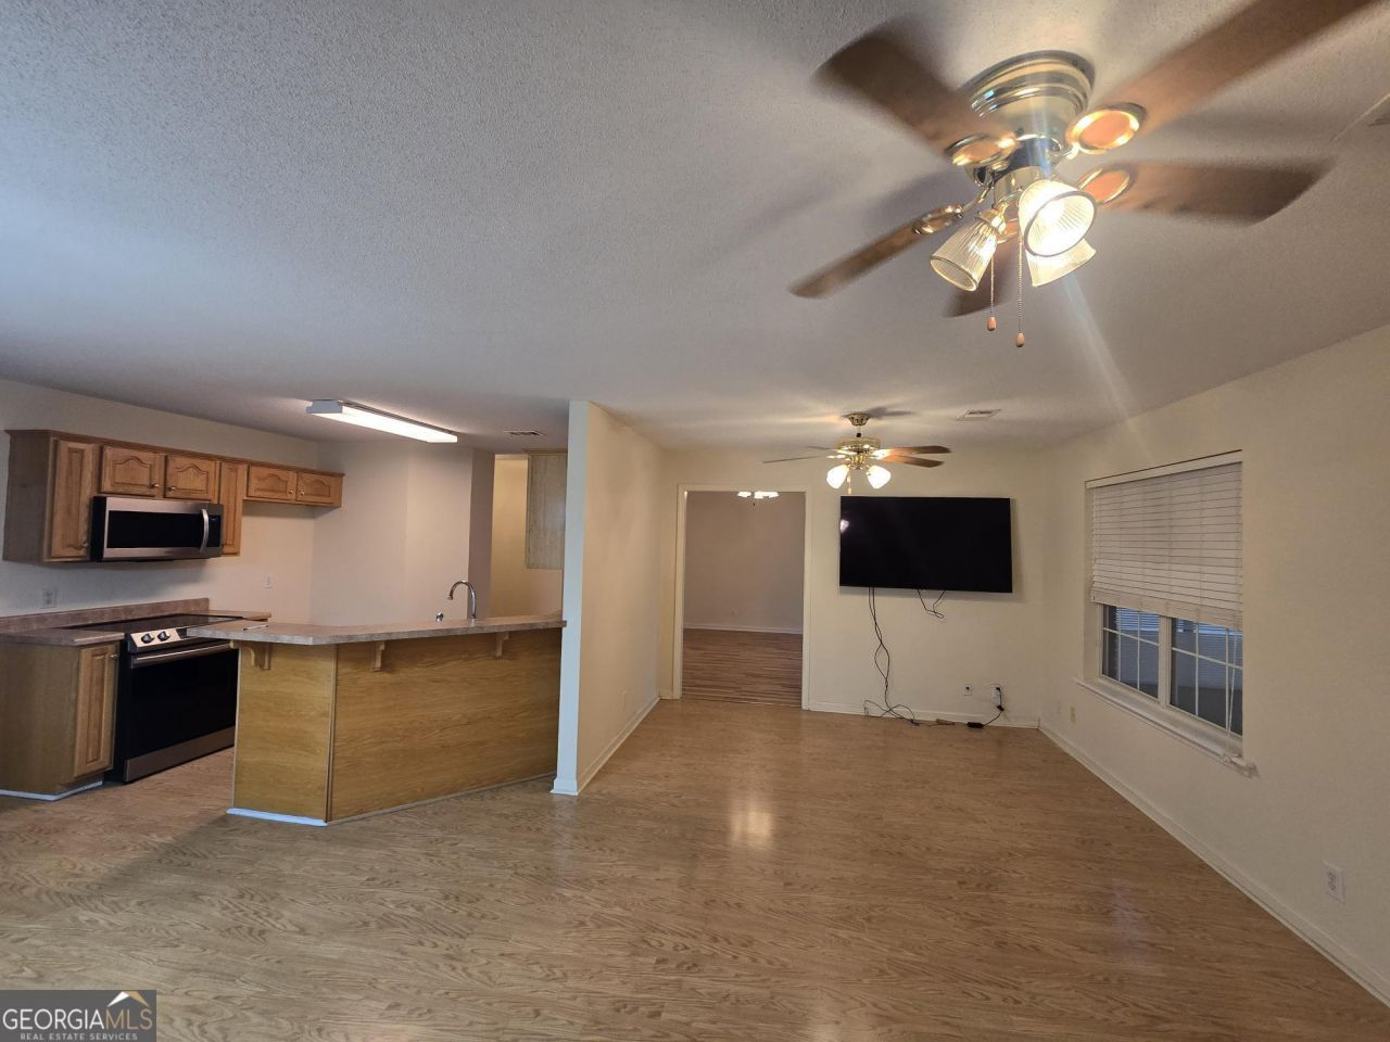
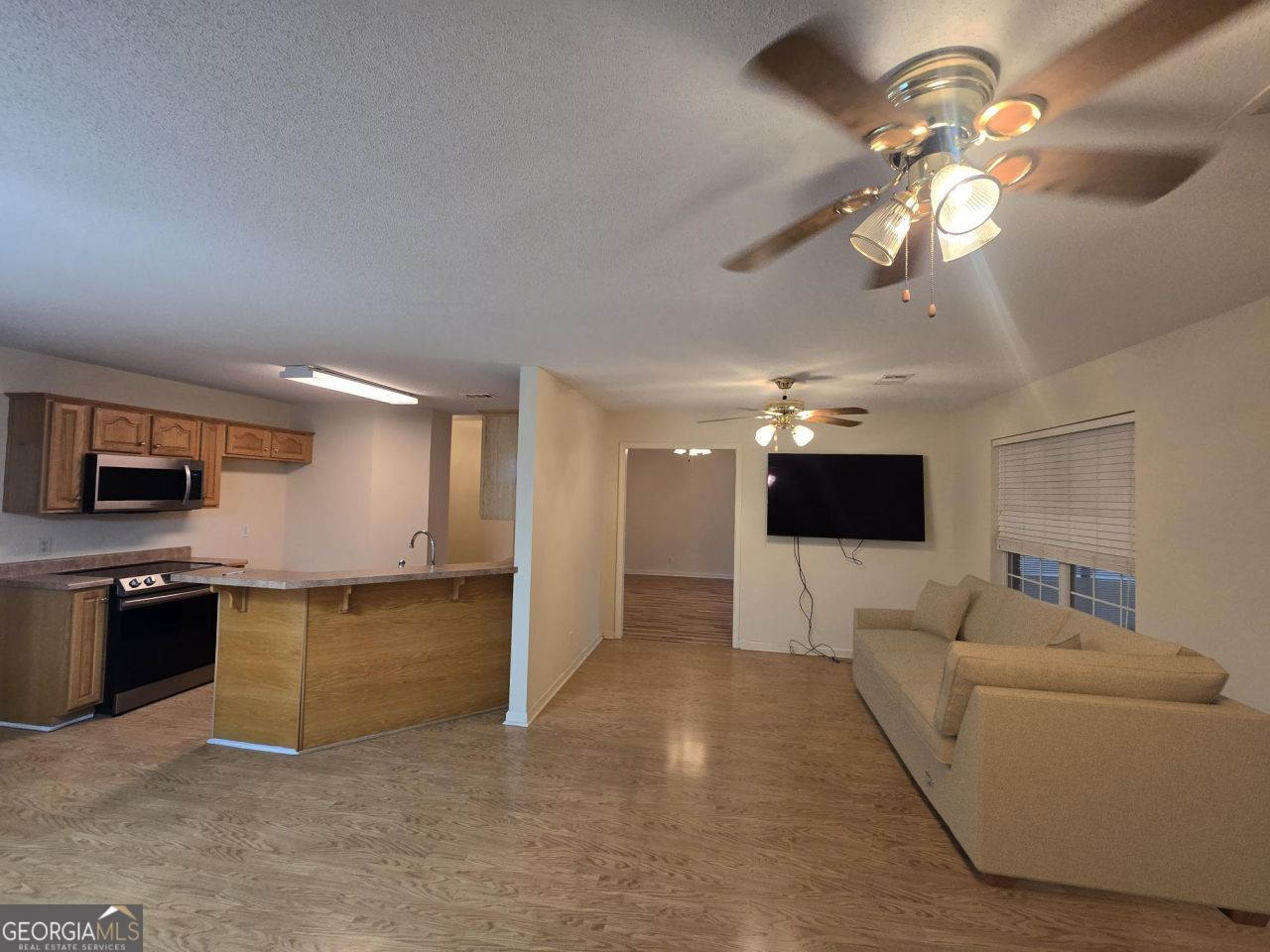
+ sofa (979, 678)
